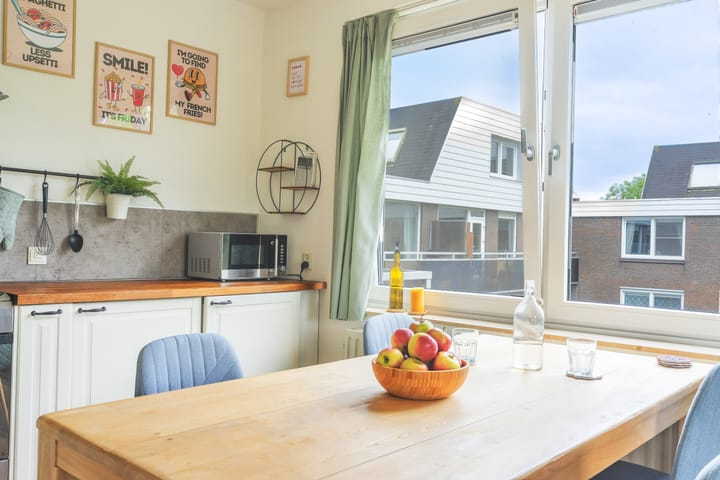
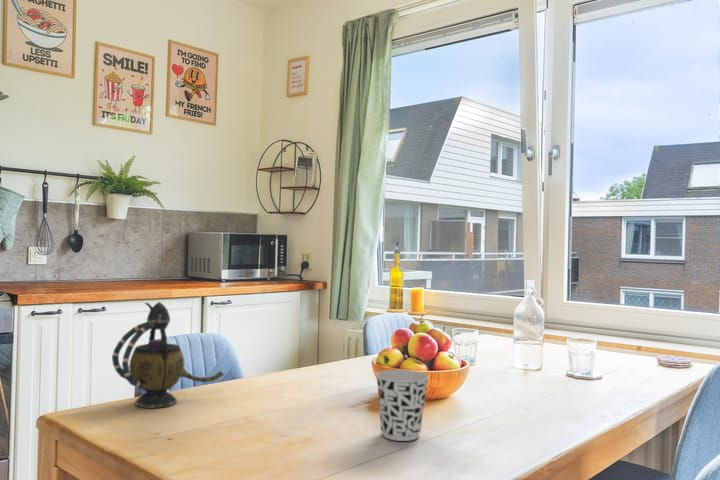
+ teapot (173, 350)
+ cup (401, 405)
